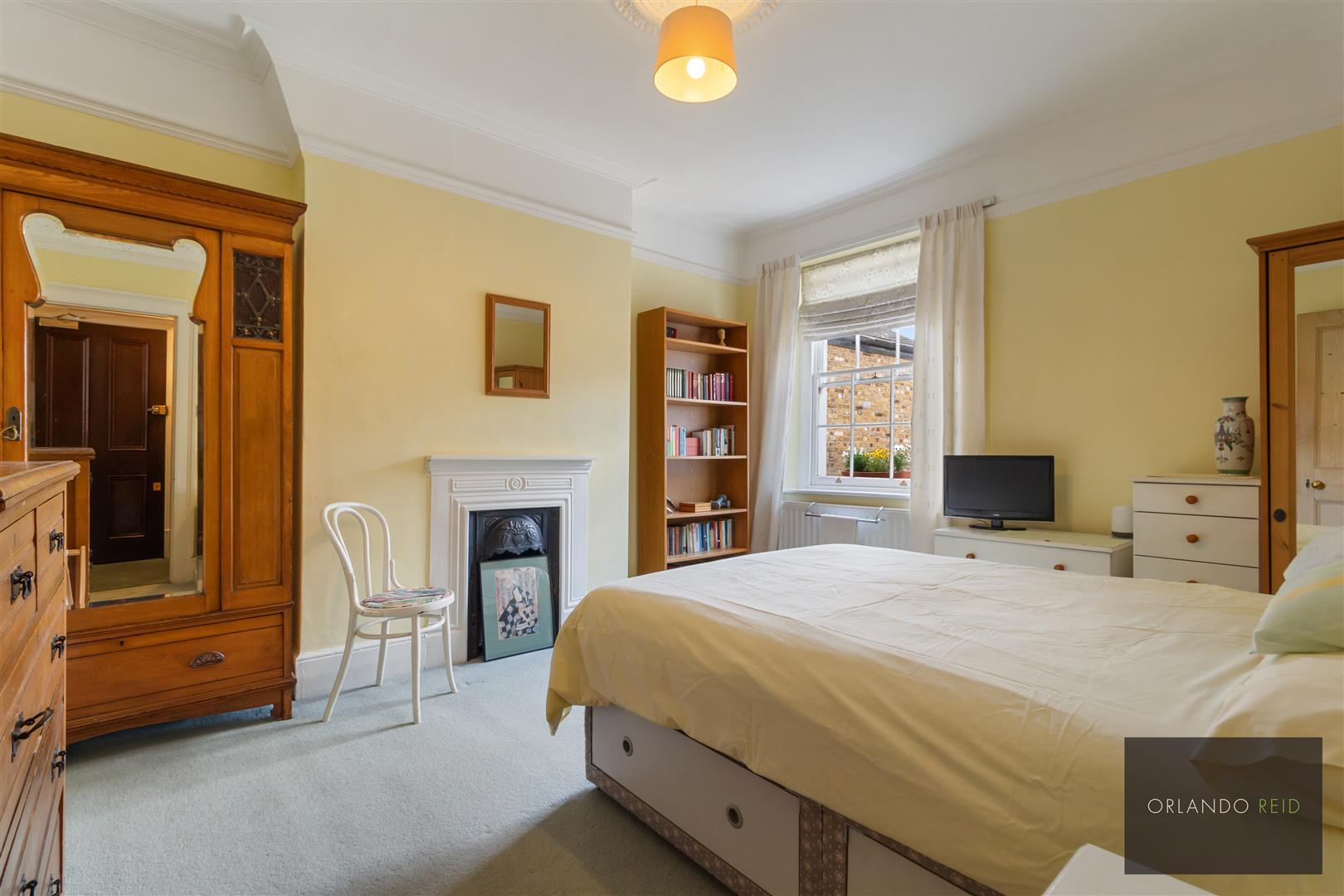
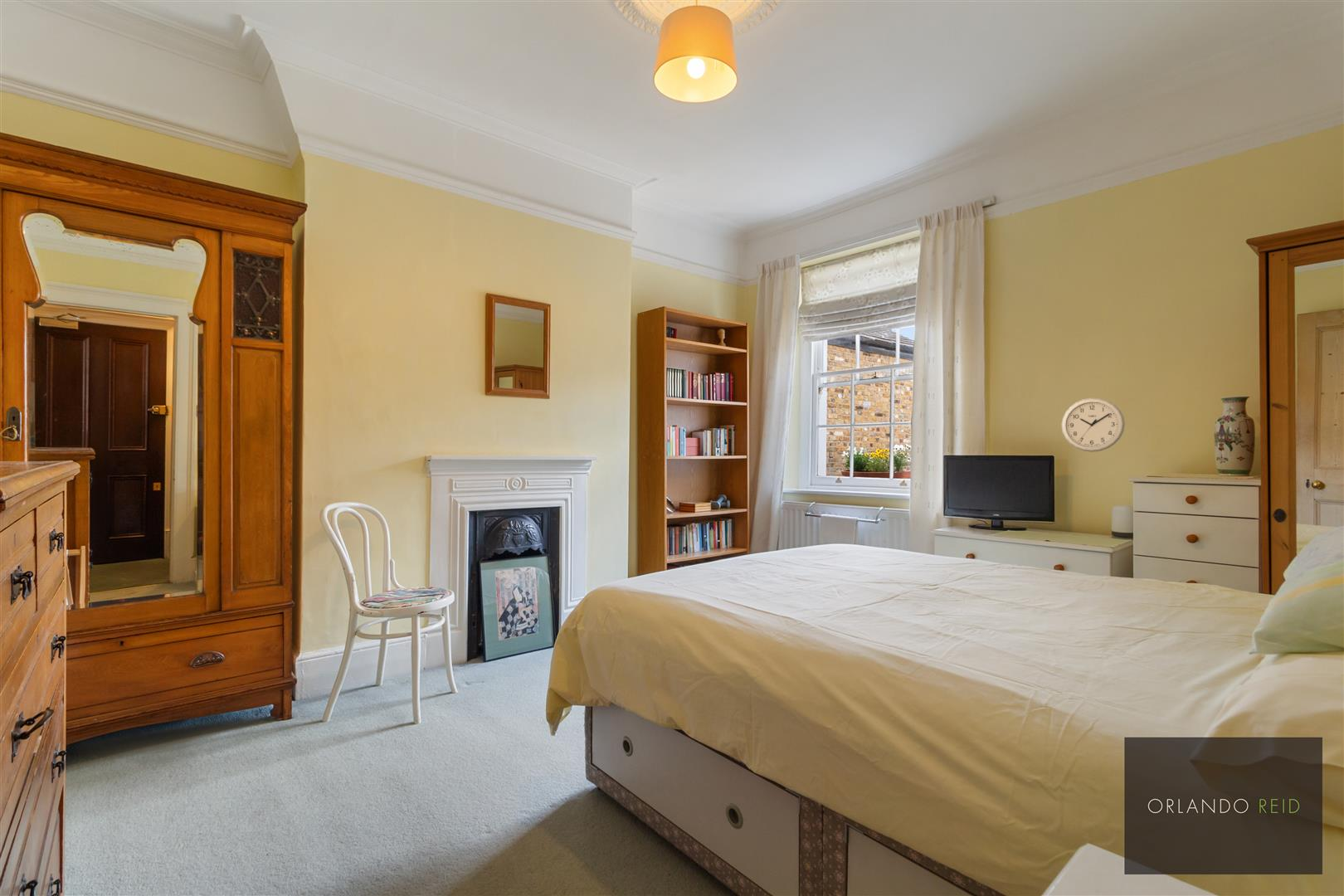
+ wall clock (1091, 425)
